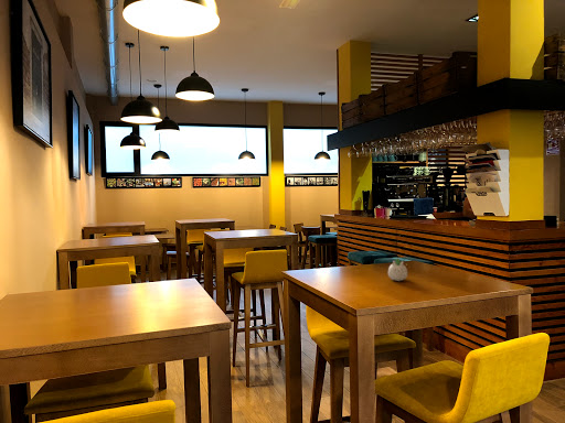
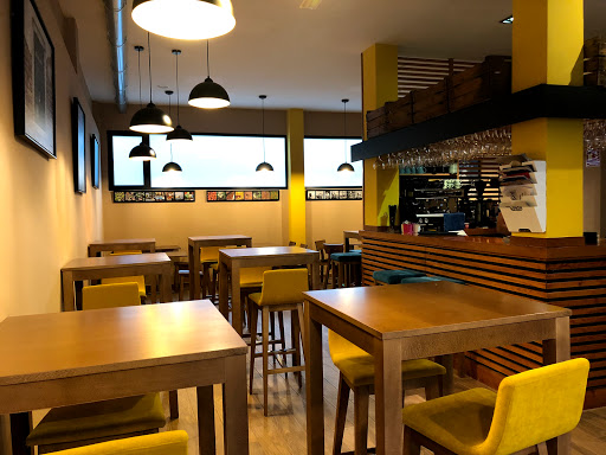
- succulent planter (397, 269)
